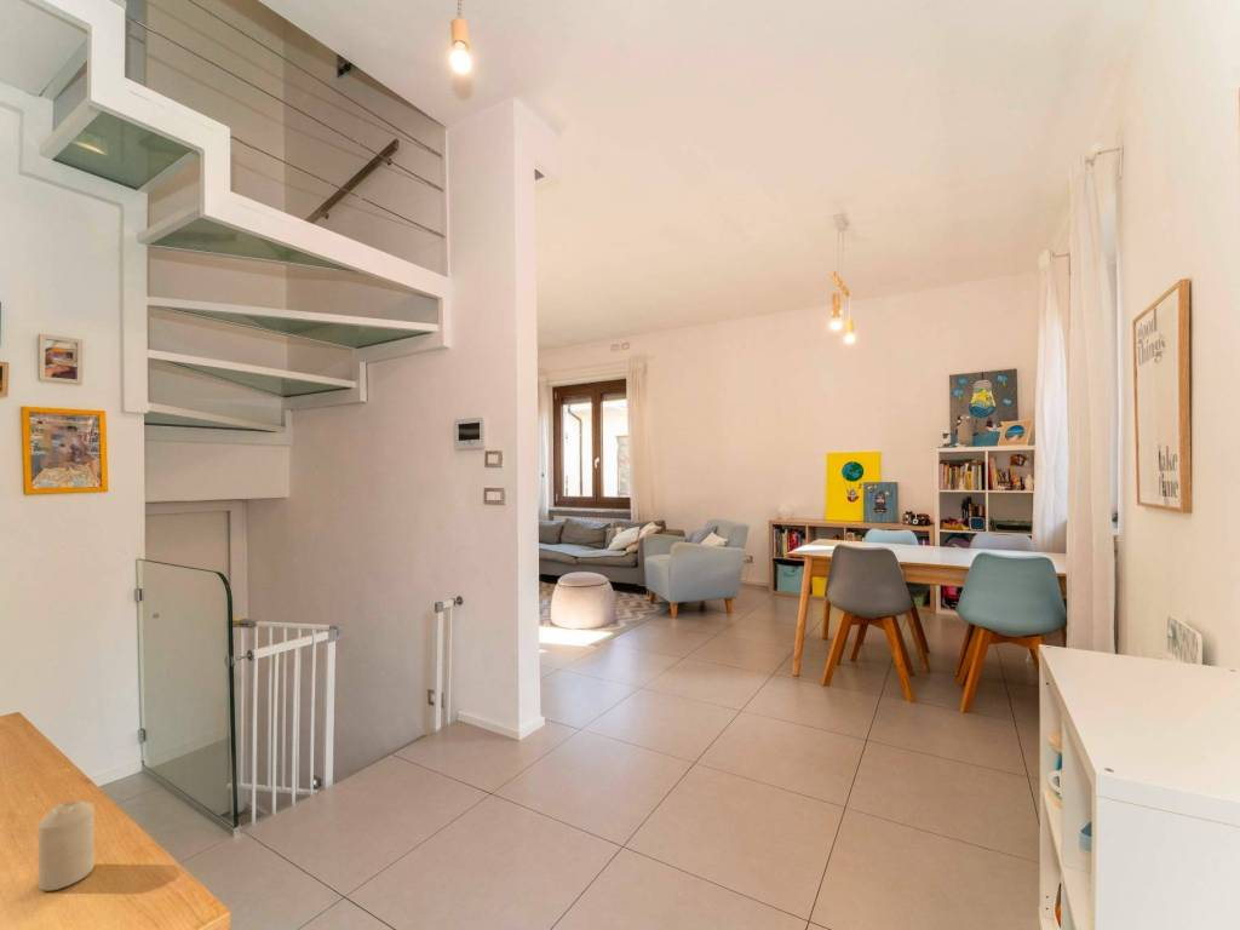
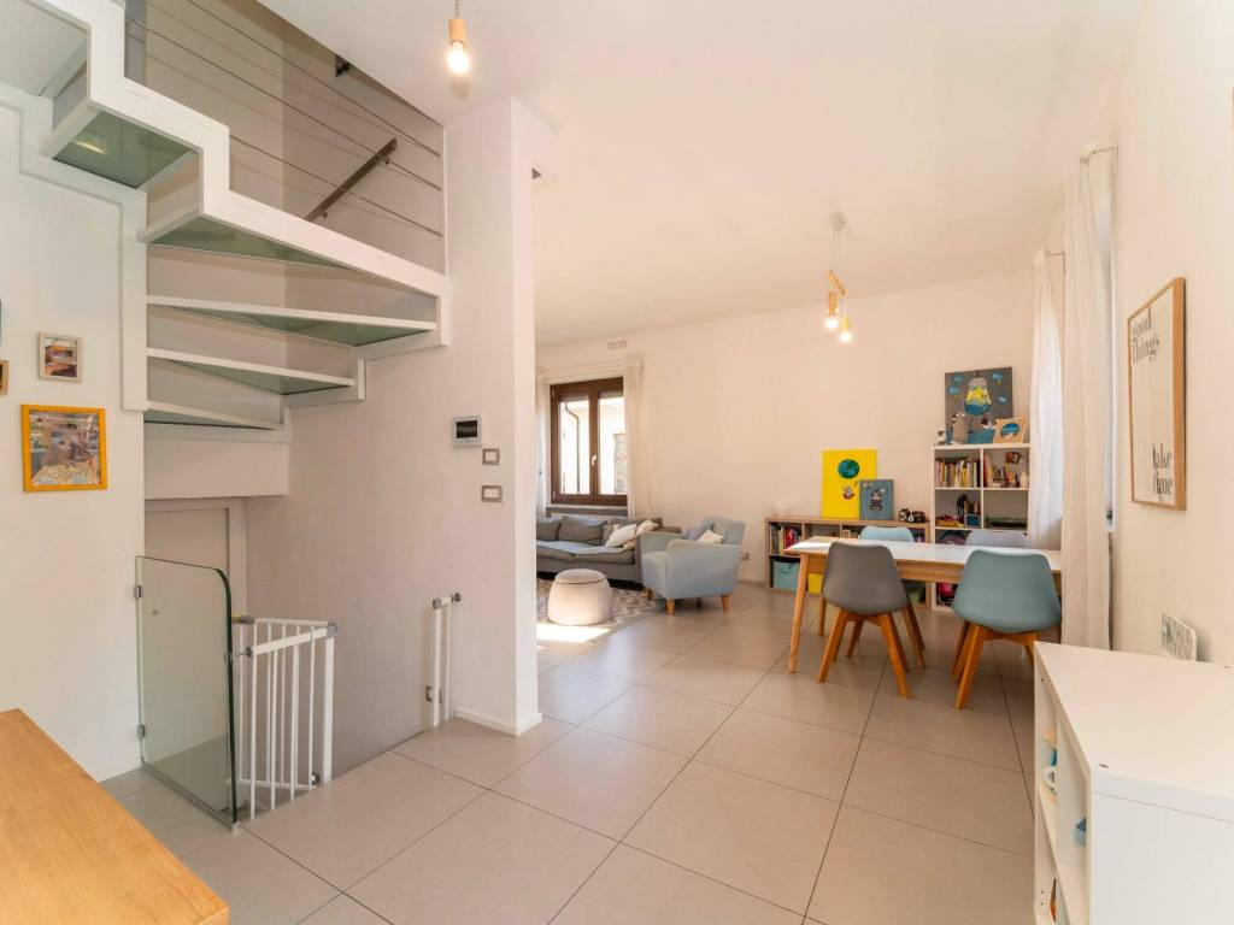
- candle (67, 840)
